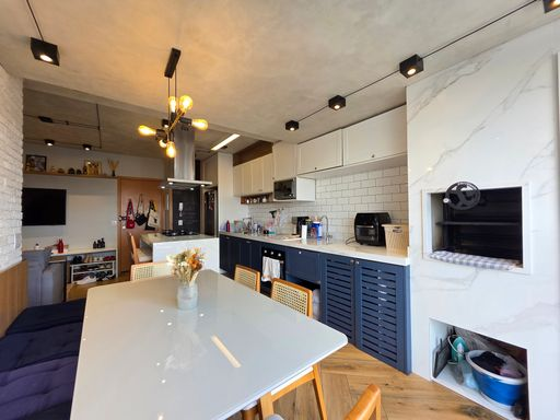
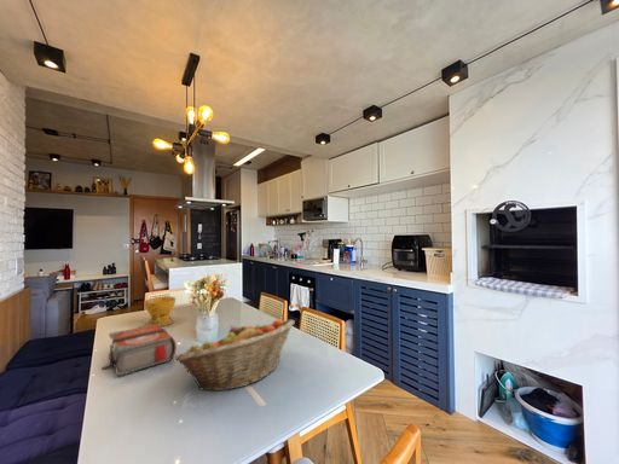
+ bowl (160, 311)
+ fruit basket (241, 347)
+ bible (137, 346)
